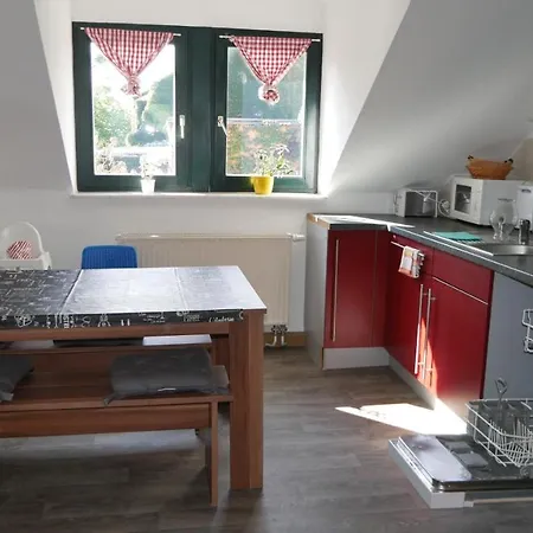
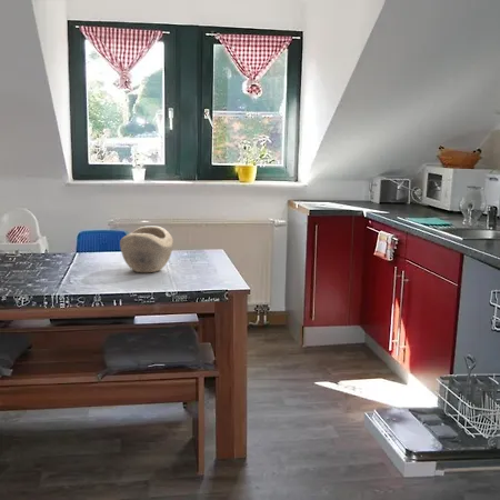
+ decorative bowl (147, 249)
